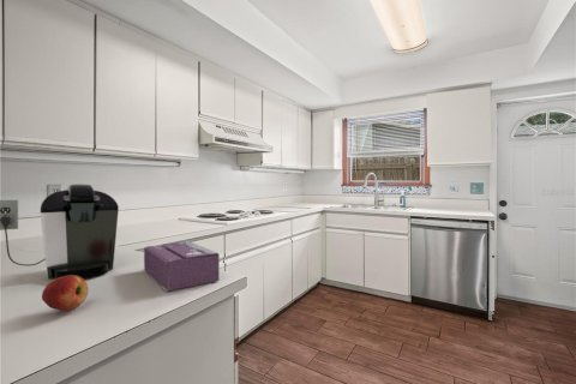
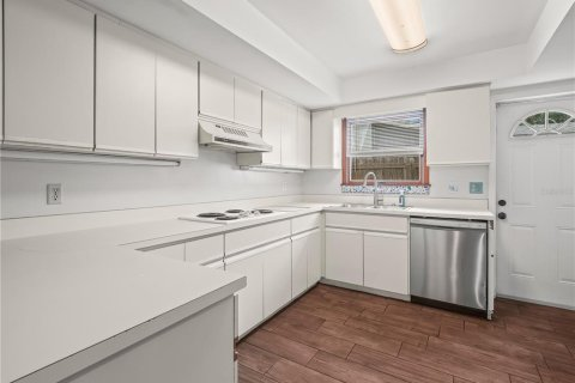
- tissue box (179, 262)
- apple (64, 293)
- coffee maker (59, 228)
